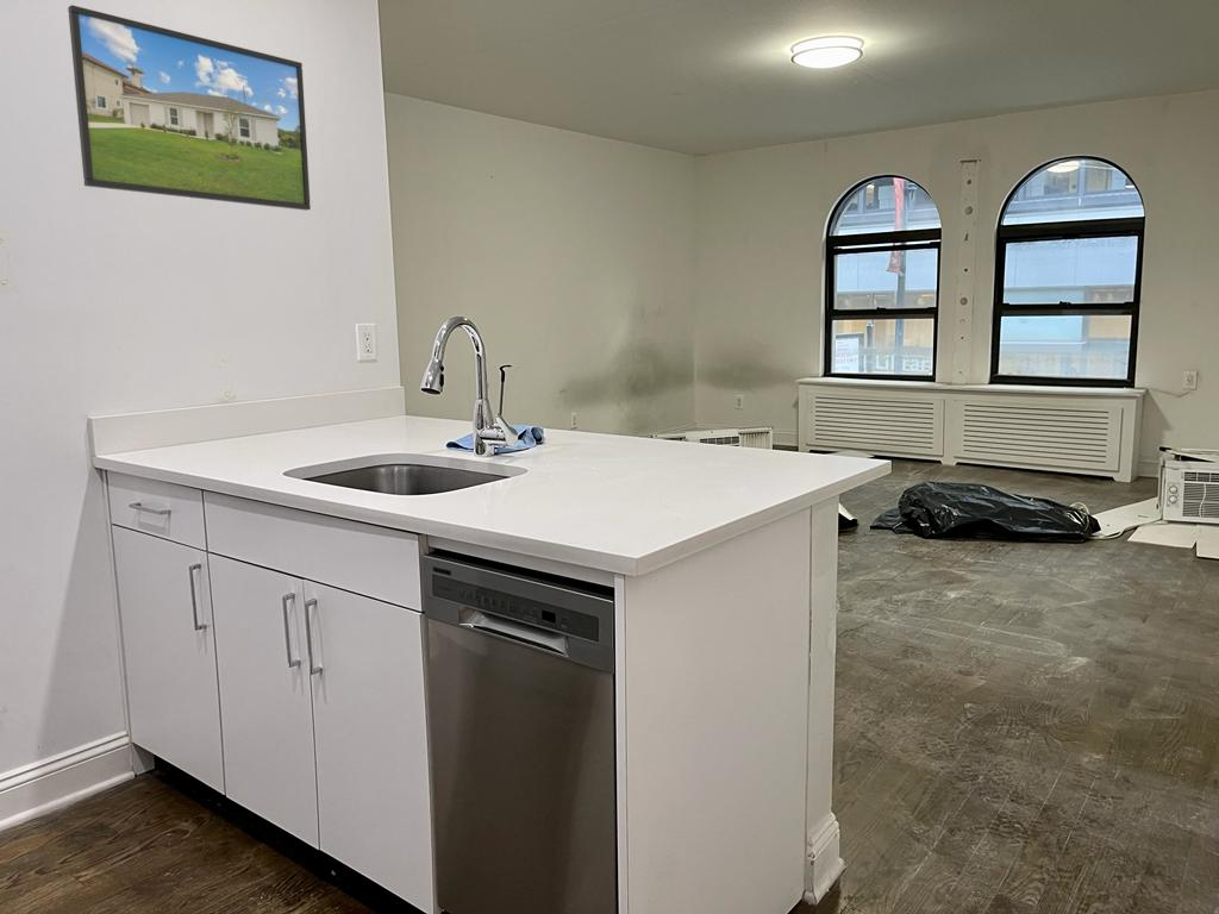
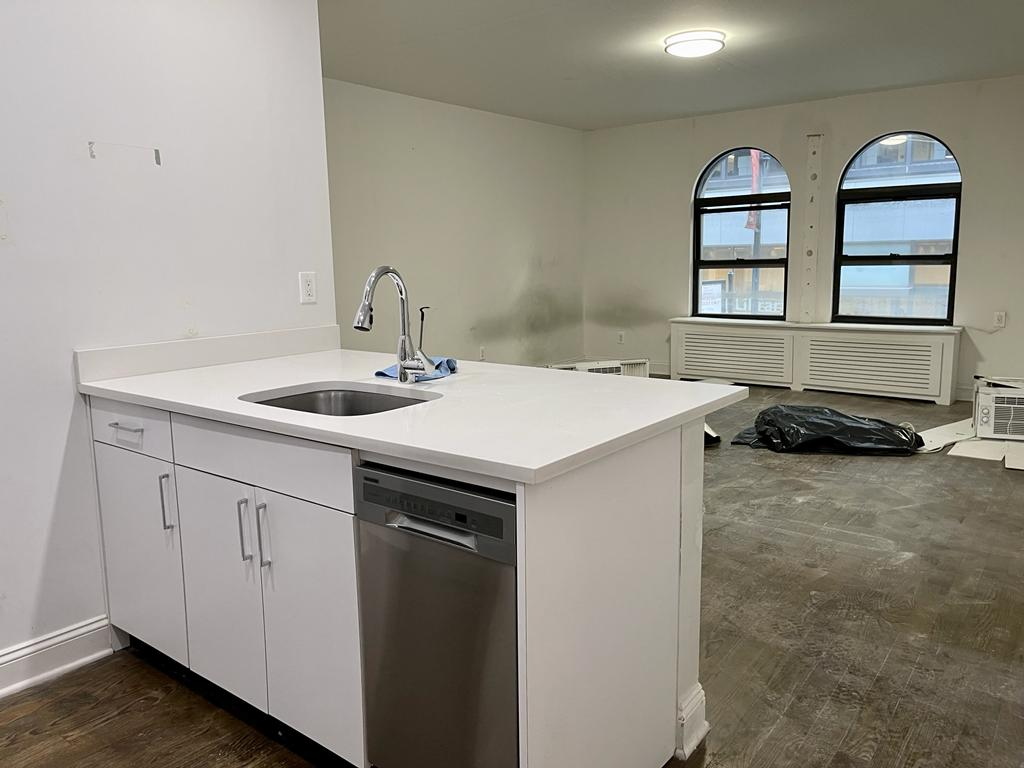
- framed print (201, 119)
